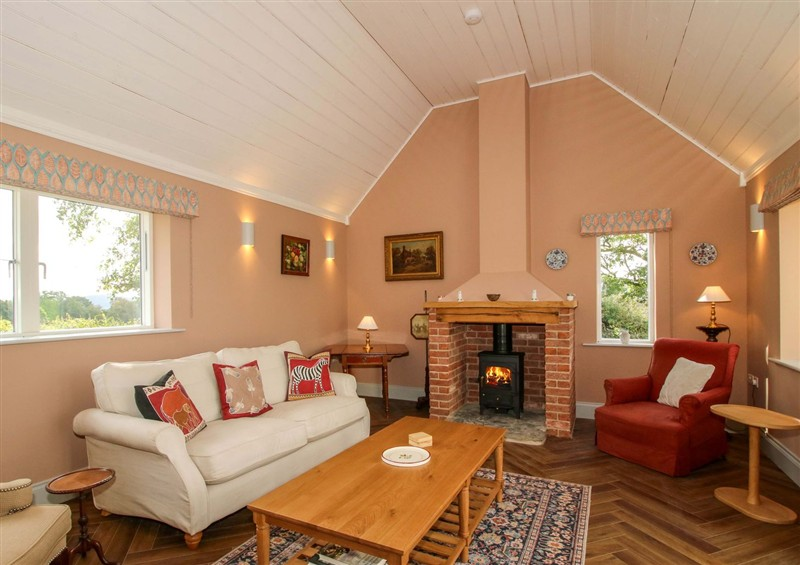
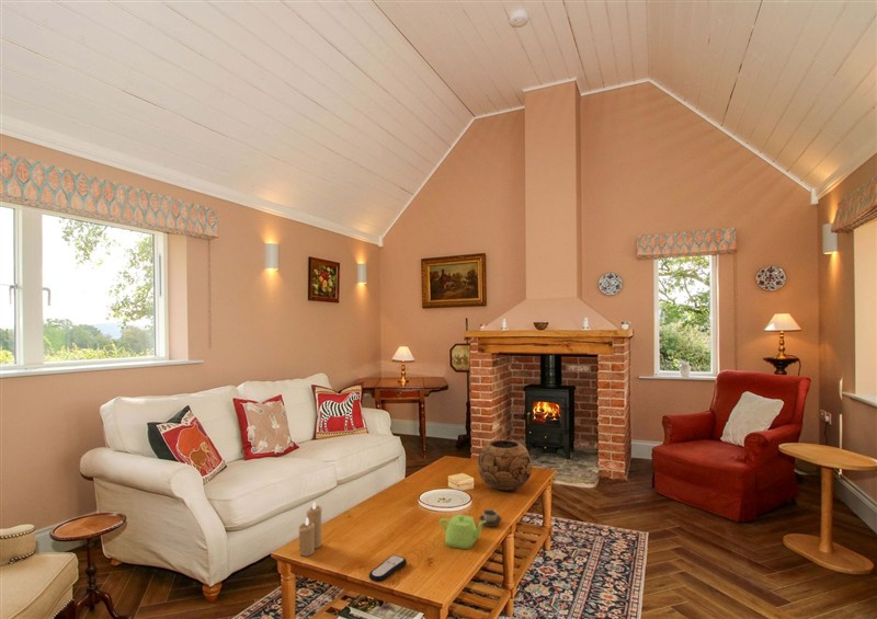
+ cup (490, 517)
+ remote control (387, 568)
+ teapot (463, 529)
+ candle (310, 527)
+ decorative bowl (504, 465)
